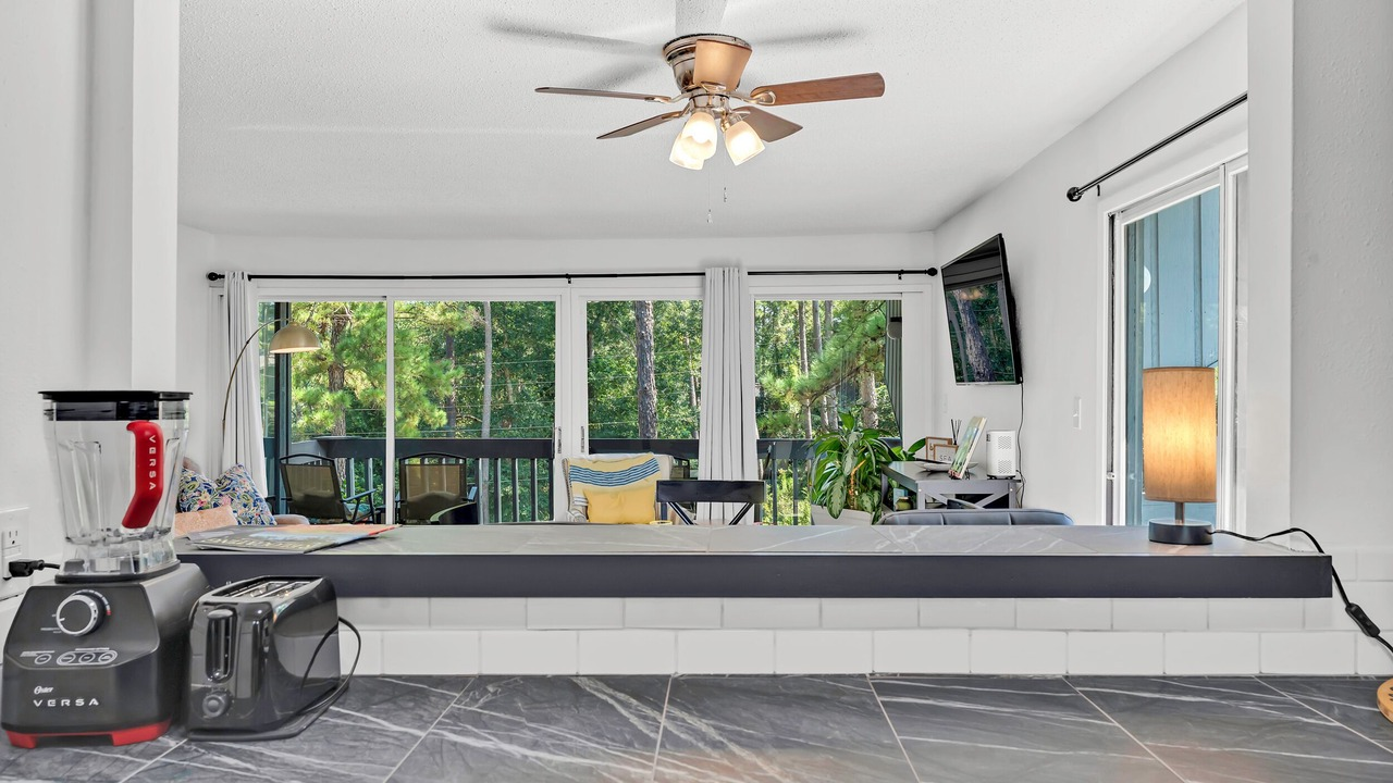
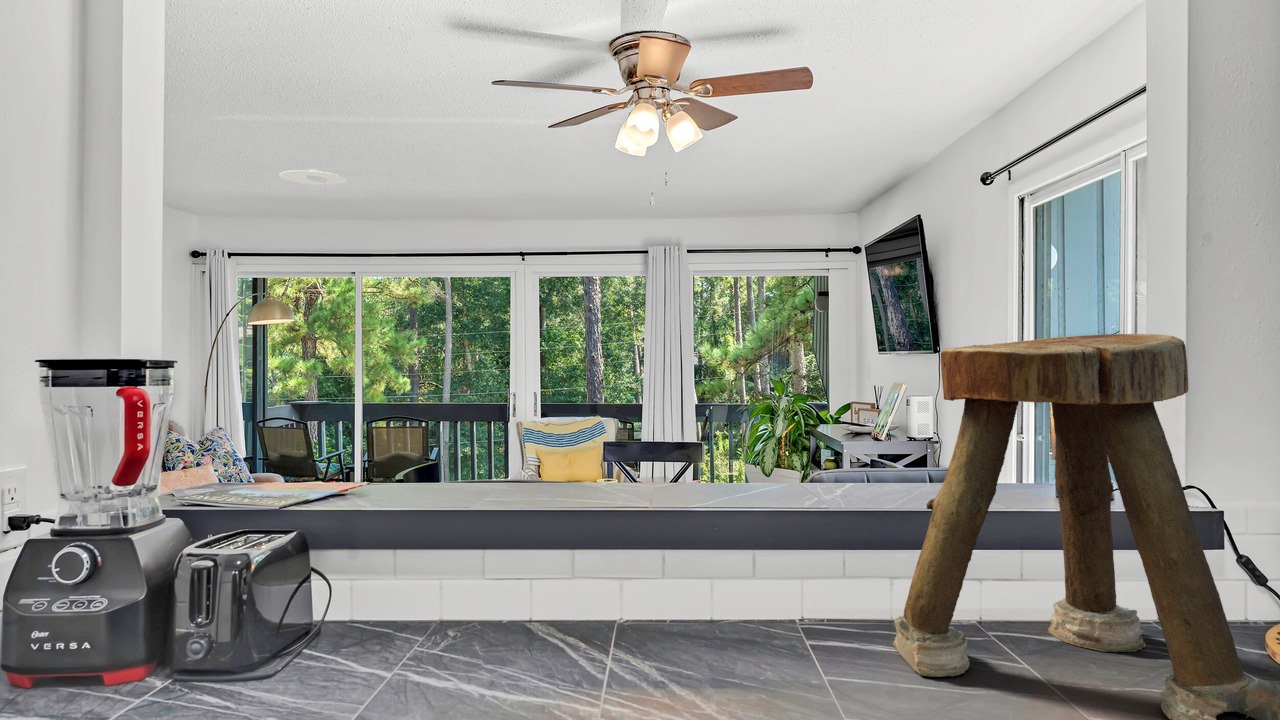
+ recessed light (313, 174)
+ stool (1058, 499)
